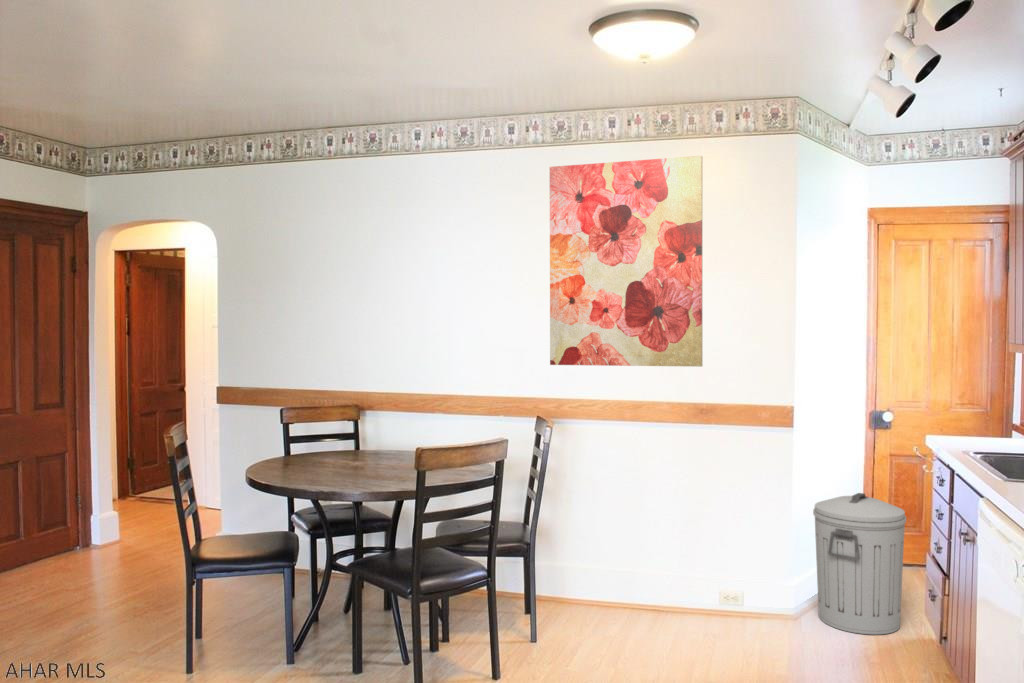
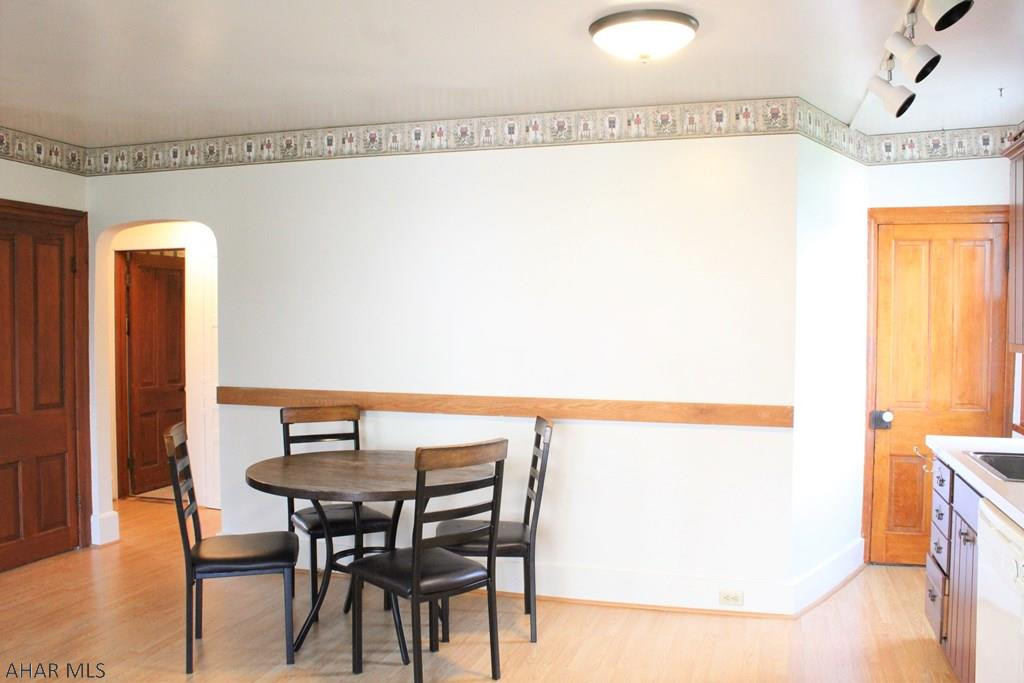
- wall art (624, 263)
- trash can (858, 557)
